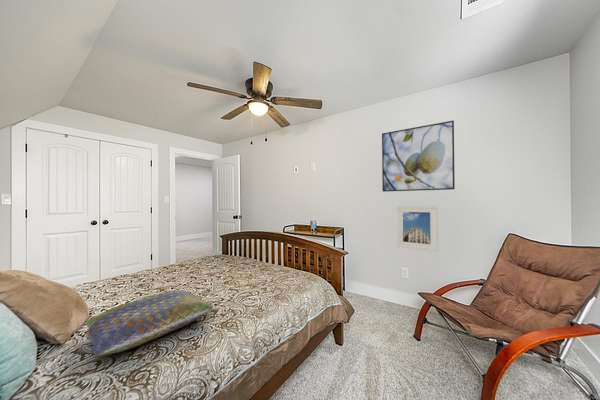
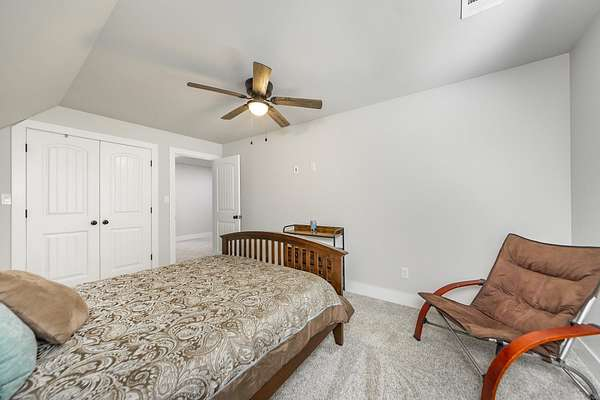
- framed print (415, 159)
- cushion (152, 315)
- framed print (416, 227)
